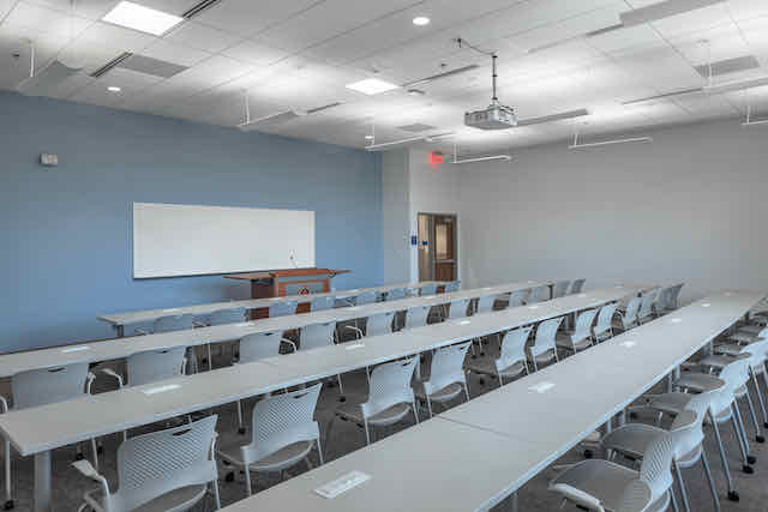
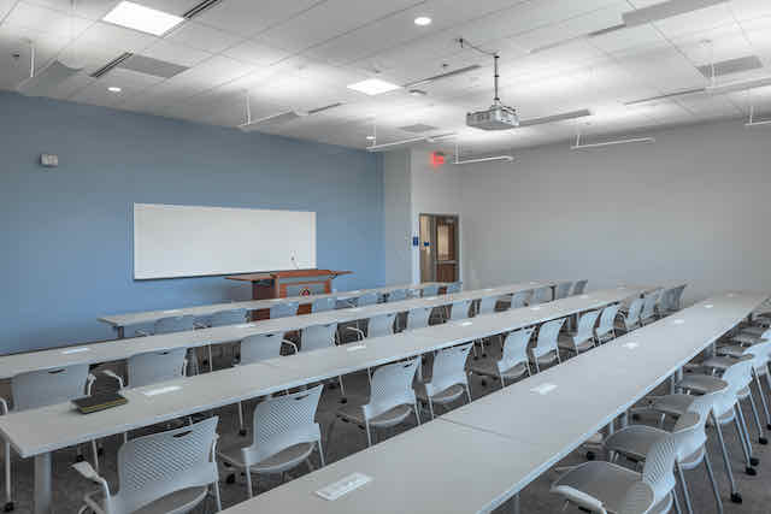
+ notepad (100, 401)
